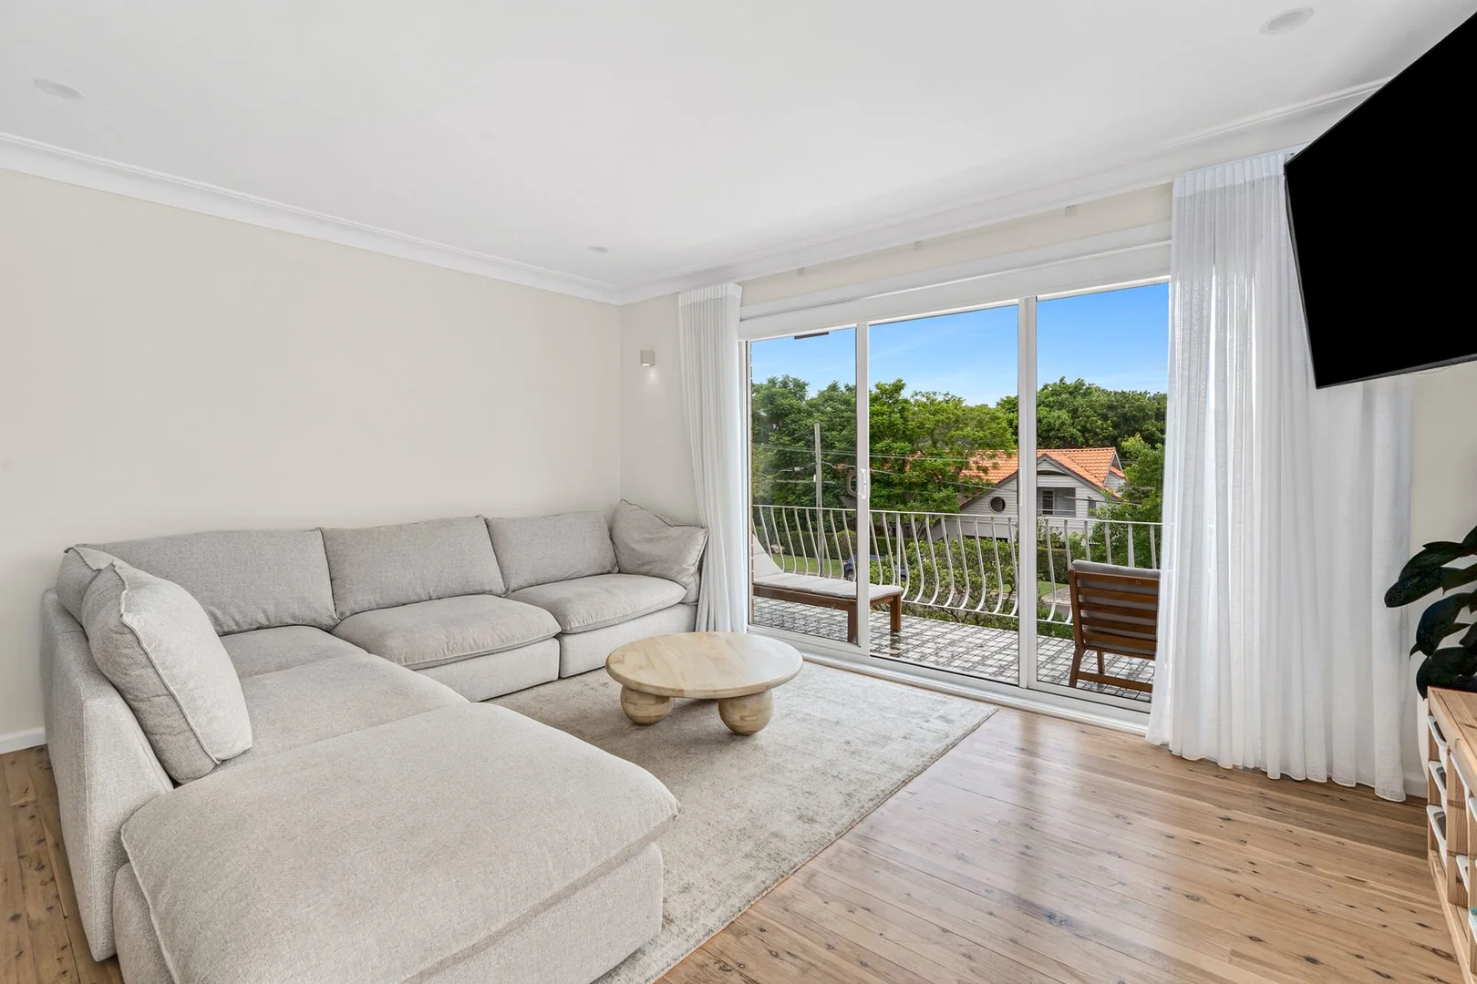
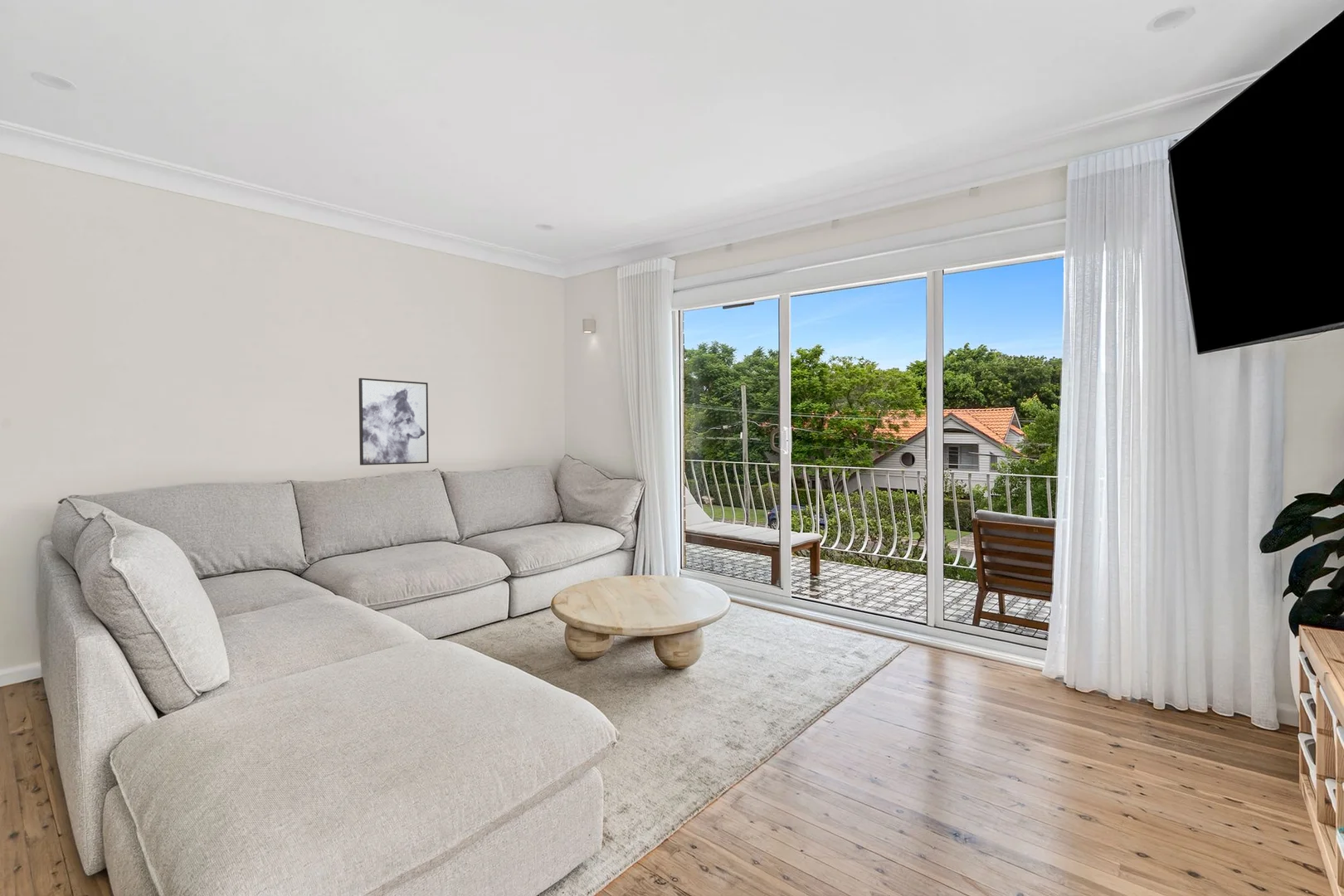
+ wall art (395, 422)
